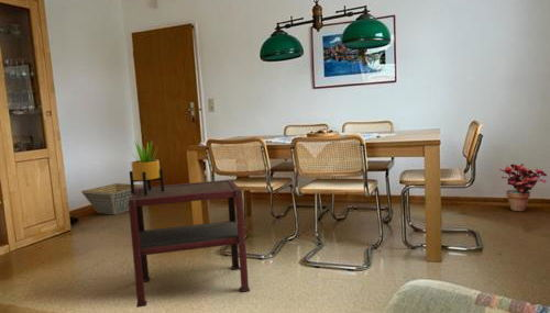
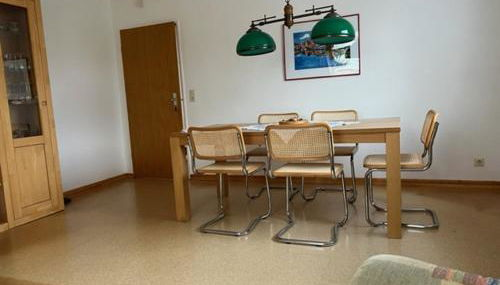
- potted plant (145, 165)
- potted plant (521, 188)
- side table (189, 237)
- basket (114, 199)
